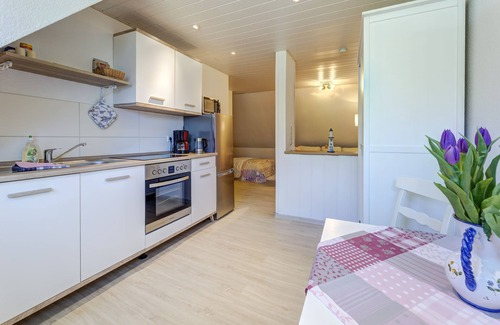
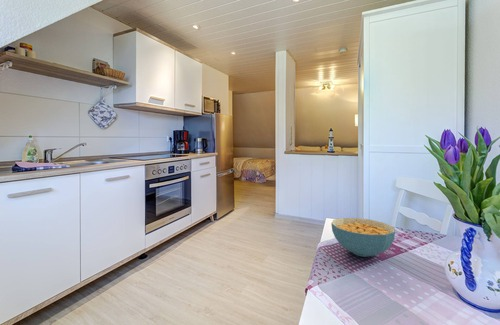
+ cereal bowl (361, 239)
